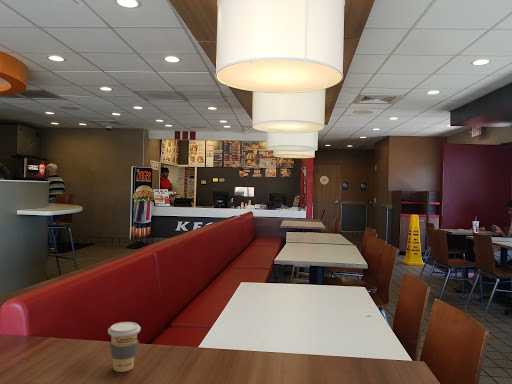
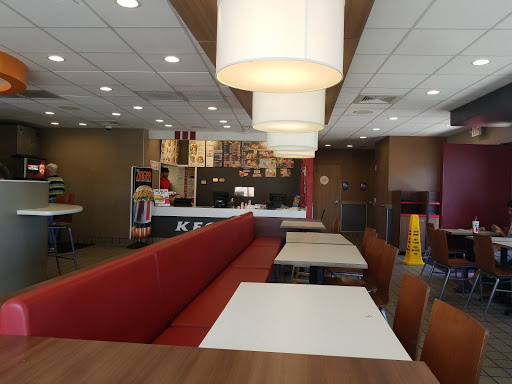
- coffee cup (124, 346)
